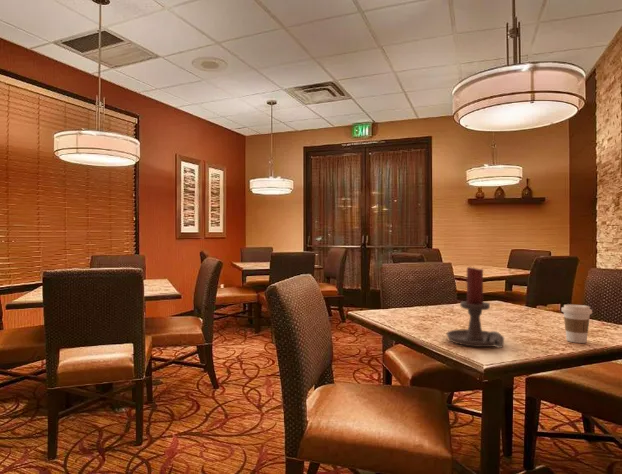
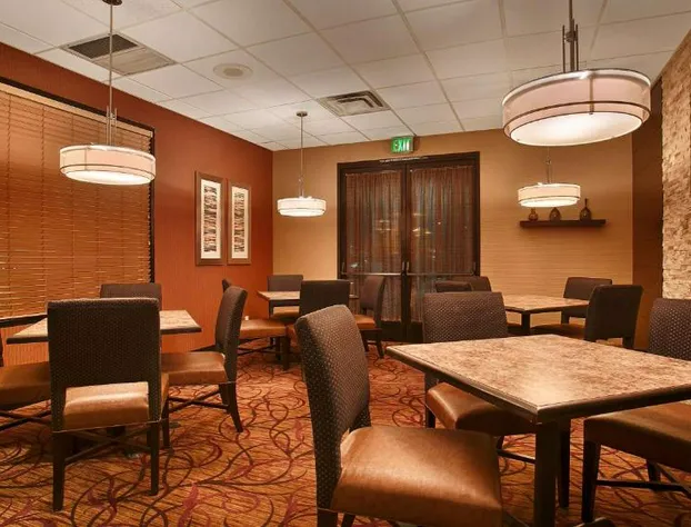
- coffee cup (576, 323)
- candle holder (479, 305)
